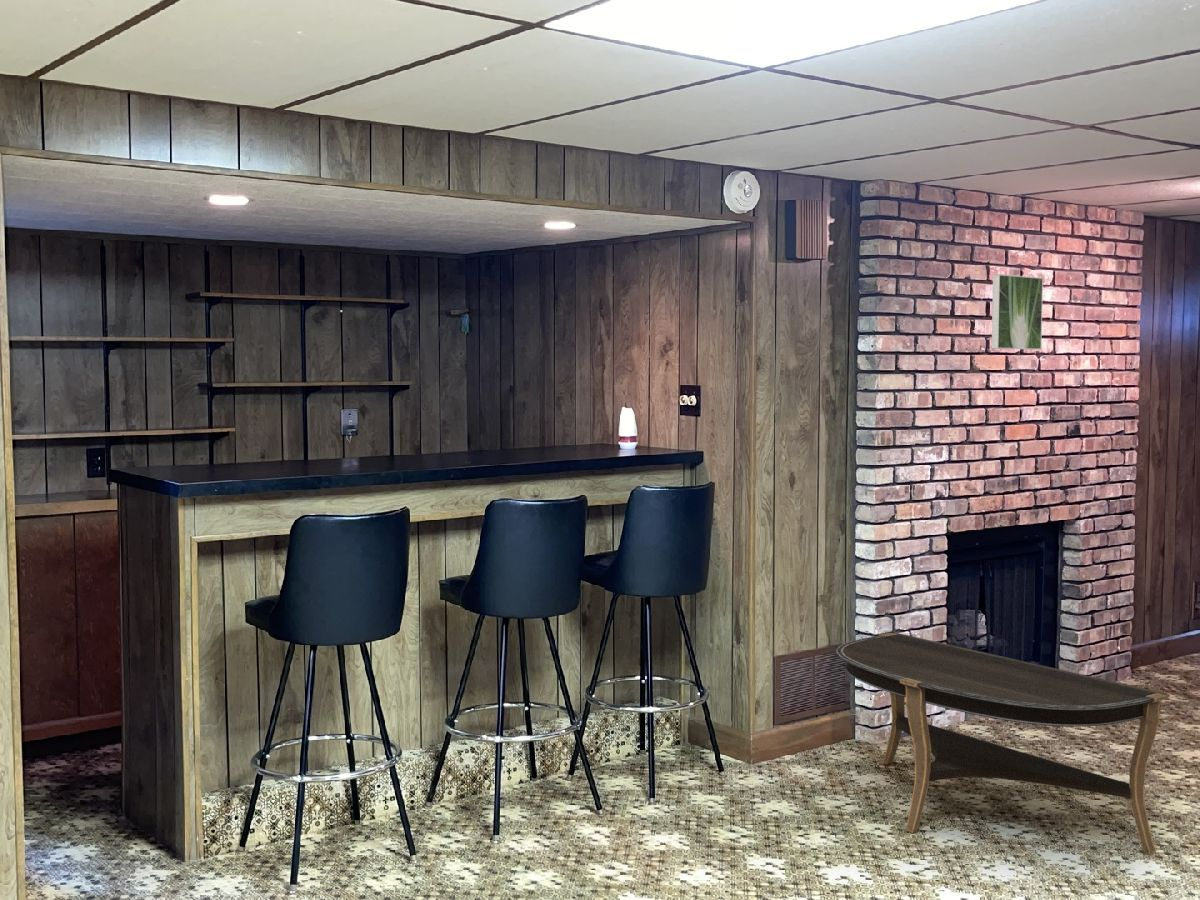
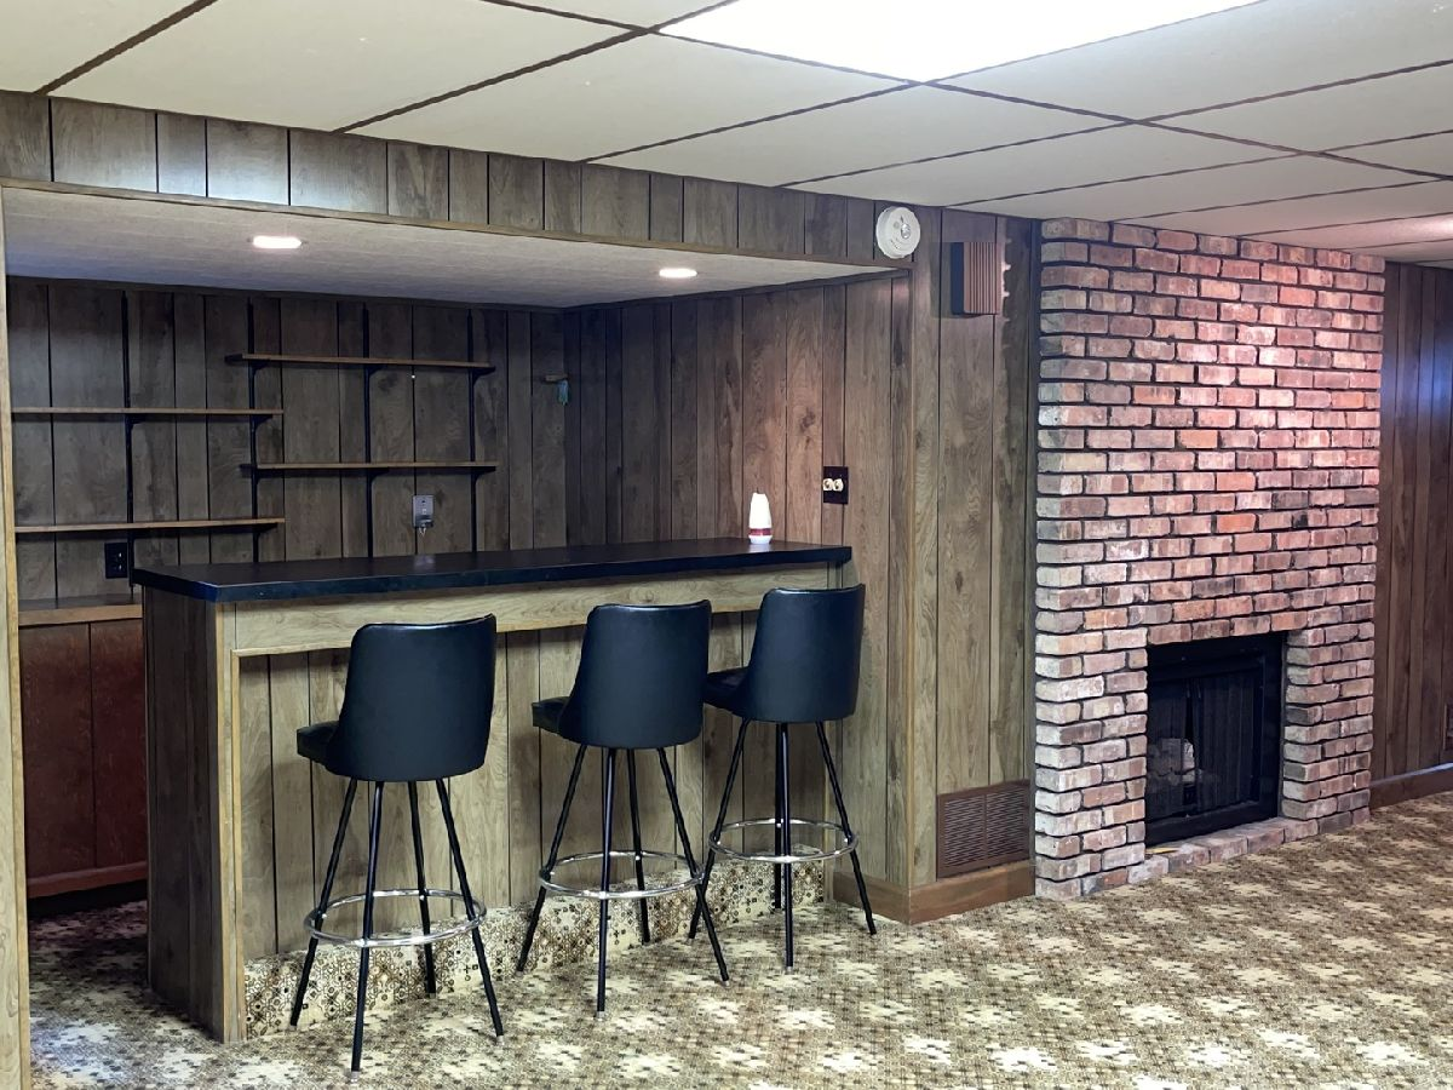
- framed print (1017, 312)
- coffee table (963, 743)
